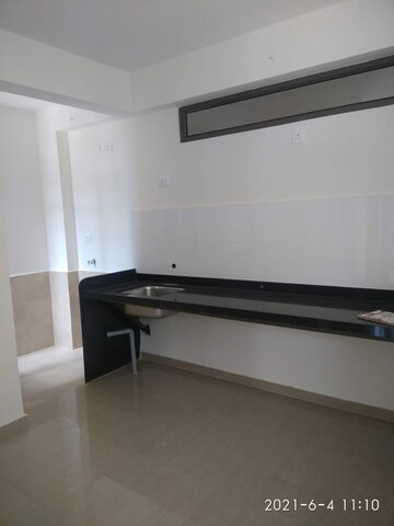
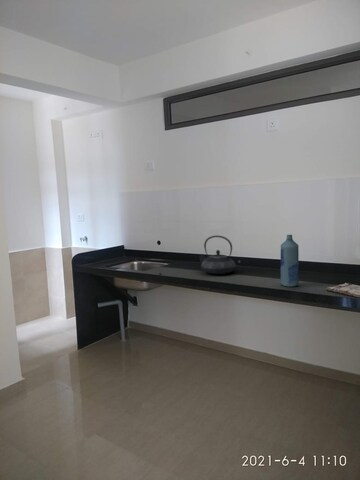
+ bottle (289, 260)
+ teapot (216, 254)
